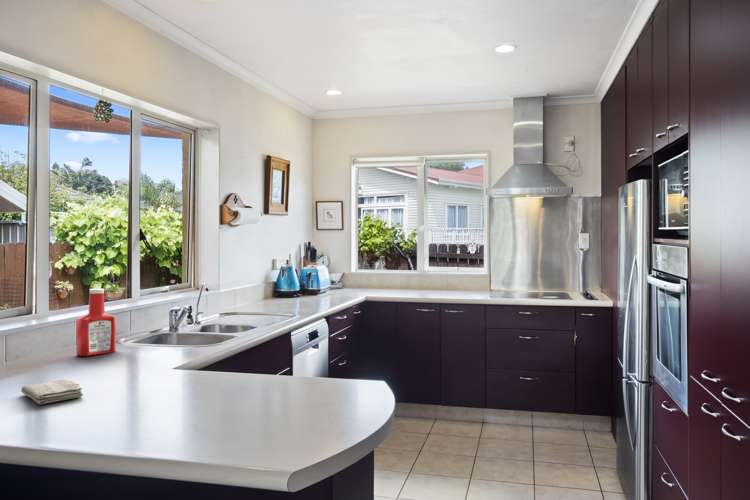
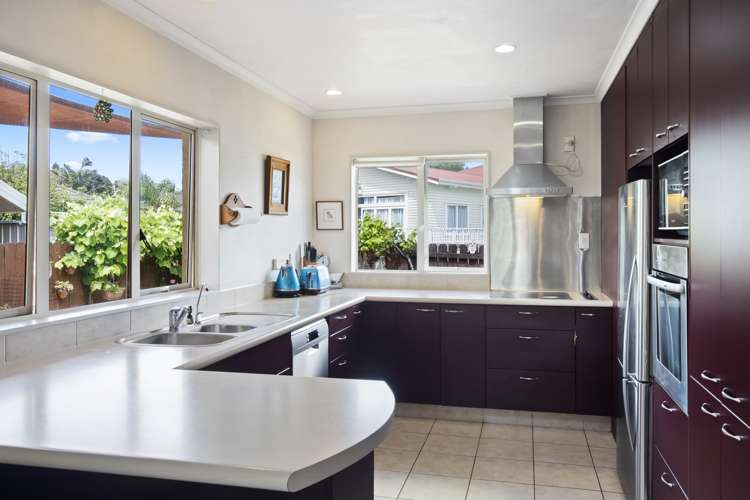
- soap bottle (96, 320)
- washcloth (52, 390)
